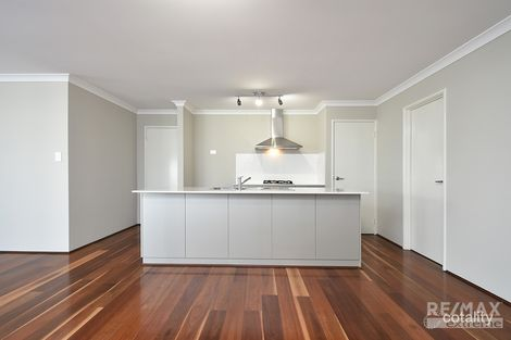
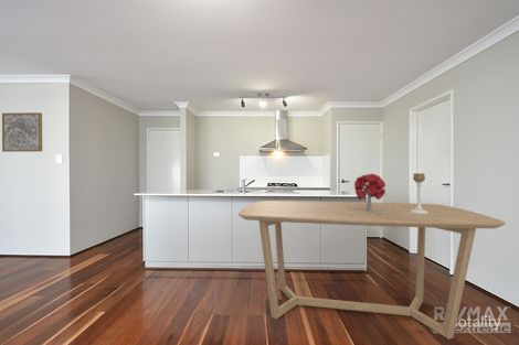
+ wall art (22, 132)
+ dining table (350, 224)
+ bouquet (368, 192)
+ candle holder (419, 192)
